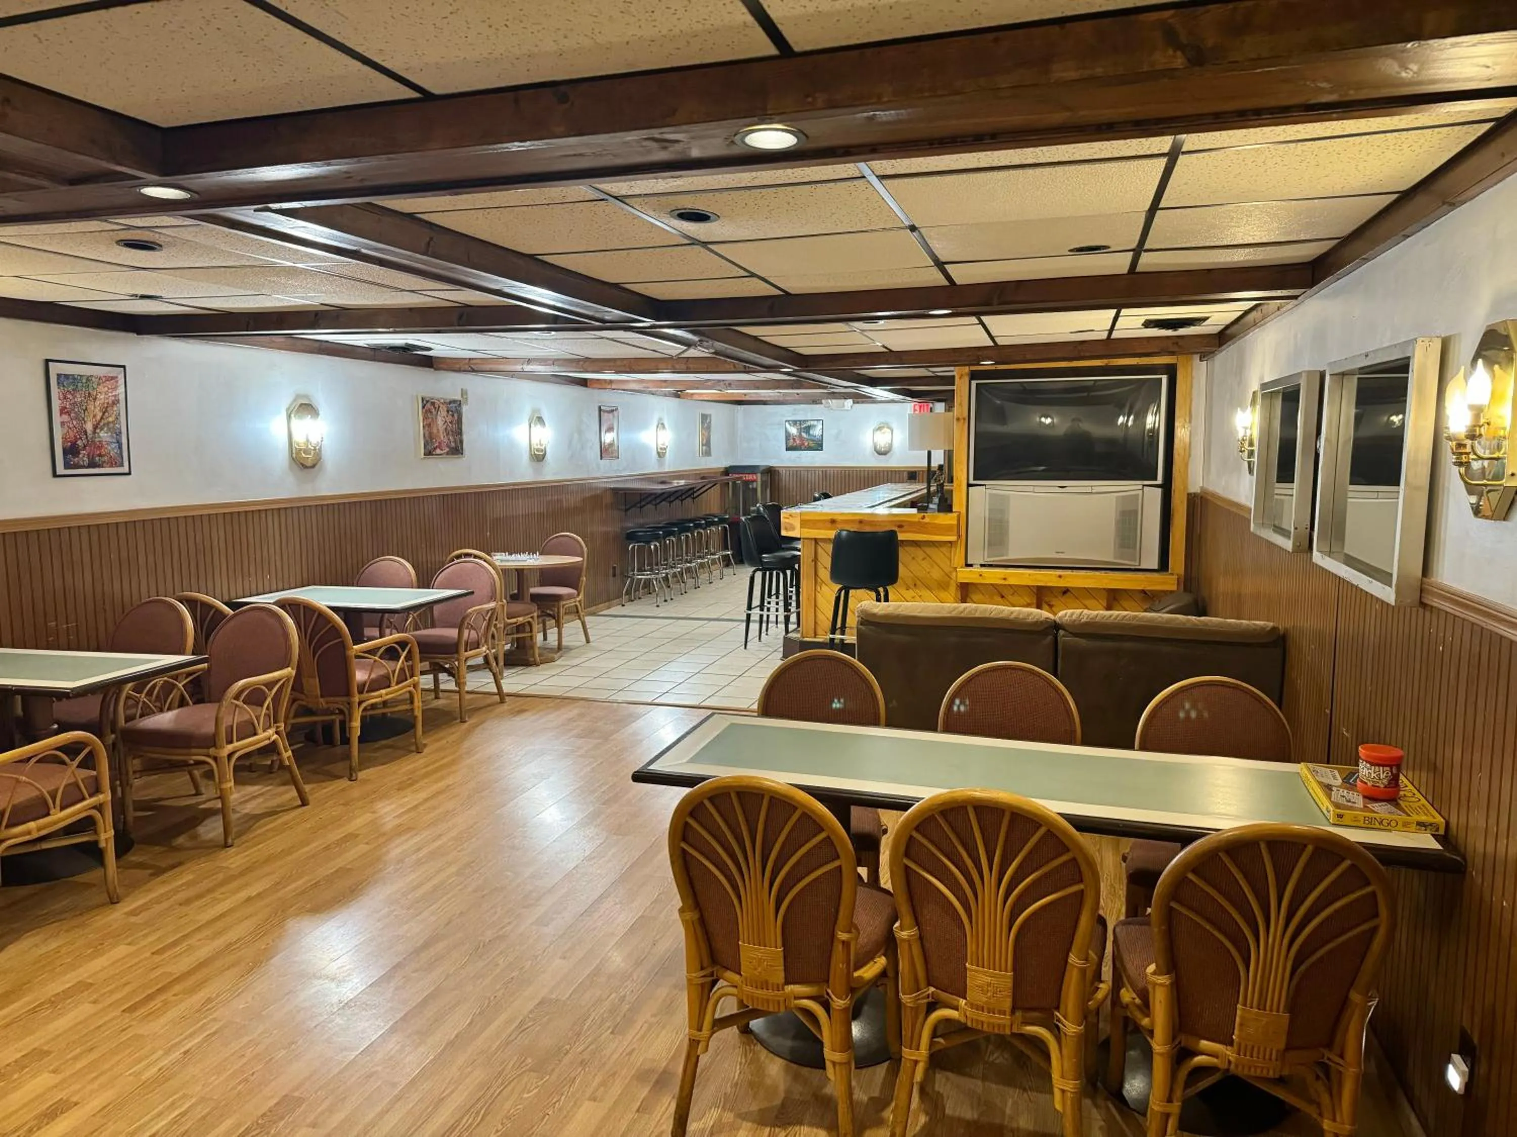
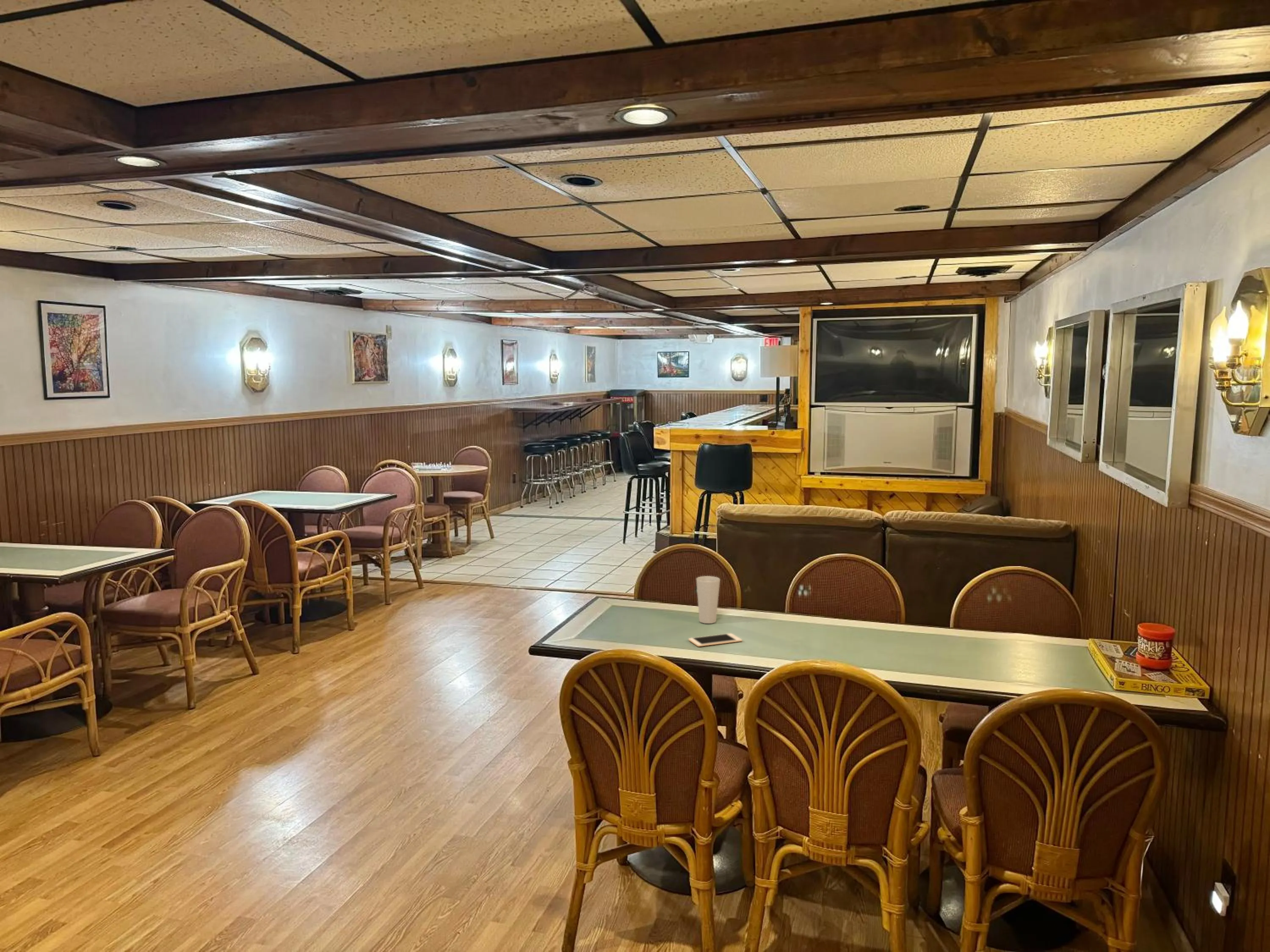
+ cell phone (715, 640)
+ cup (708, 600)
